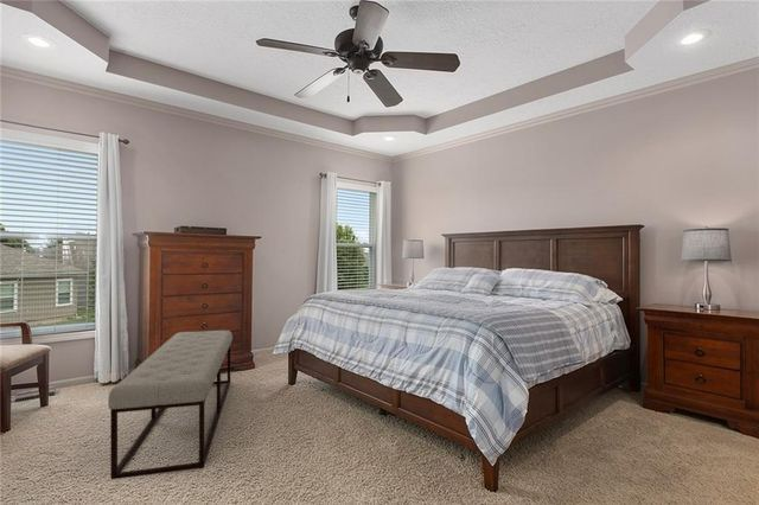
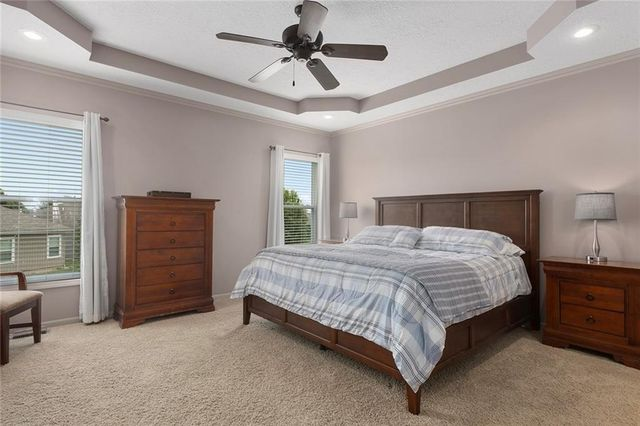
- bench (186, 384)
